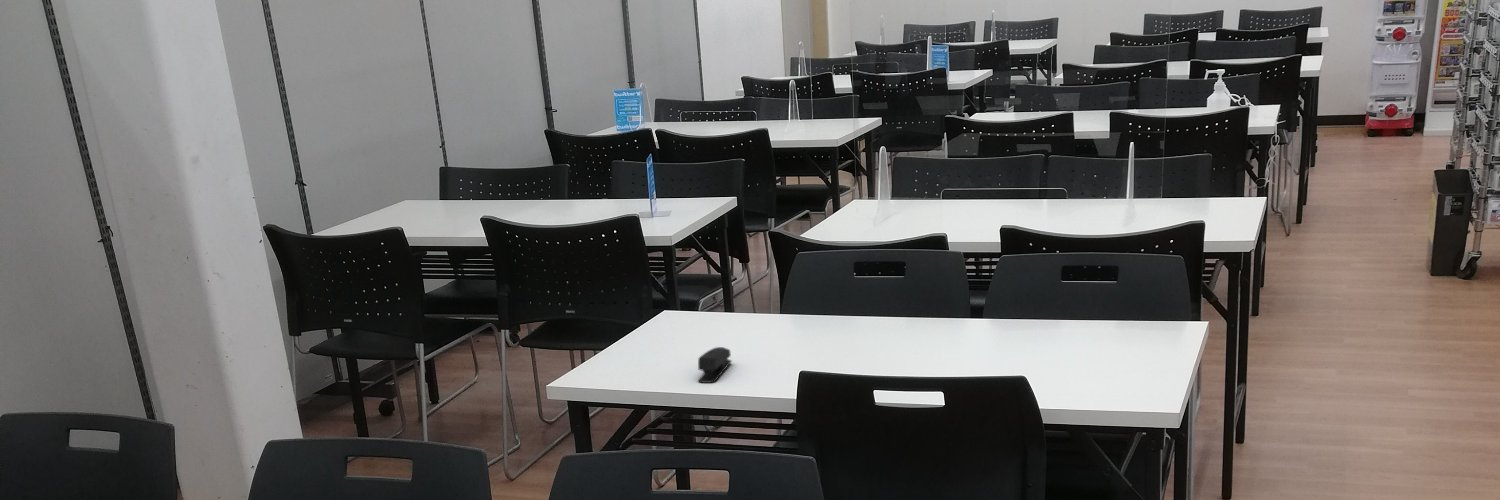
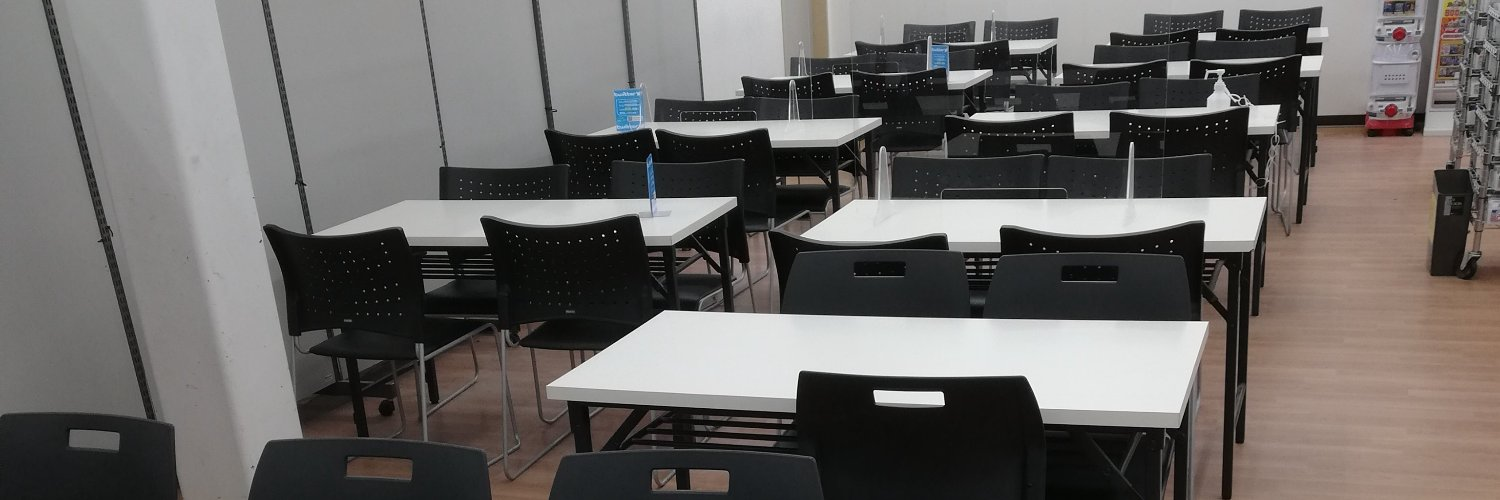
- stapler (714, 359)
